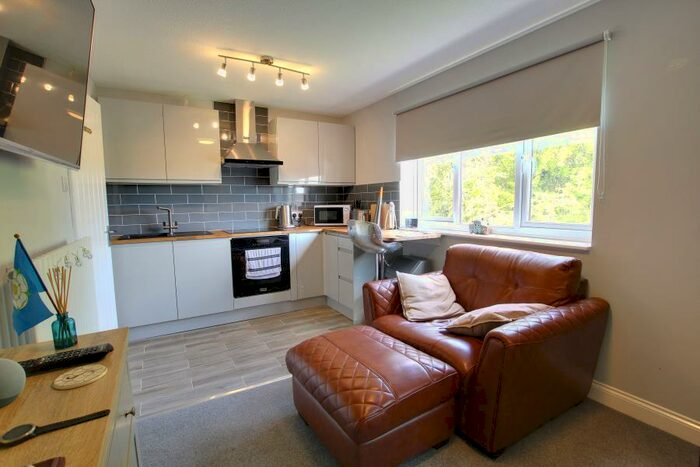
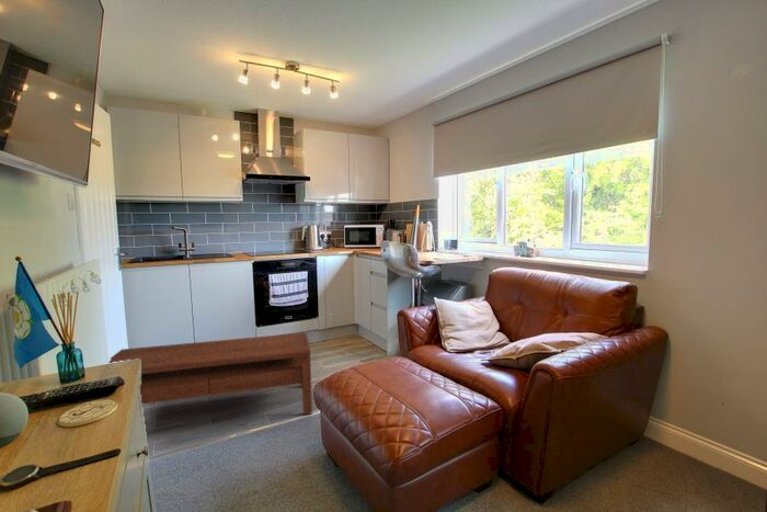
+ coffee table (215, 380)
